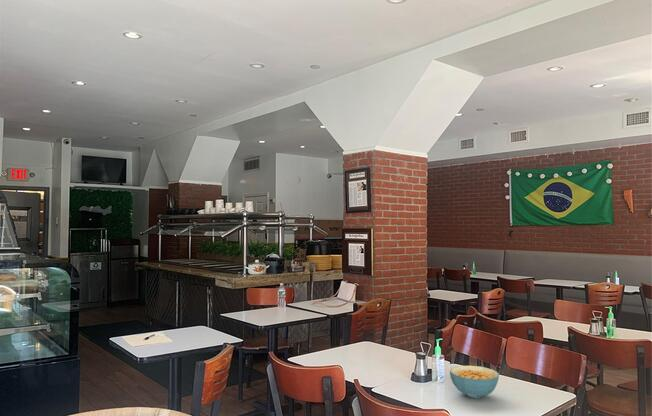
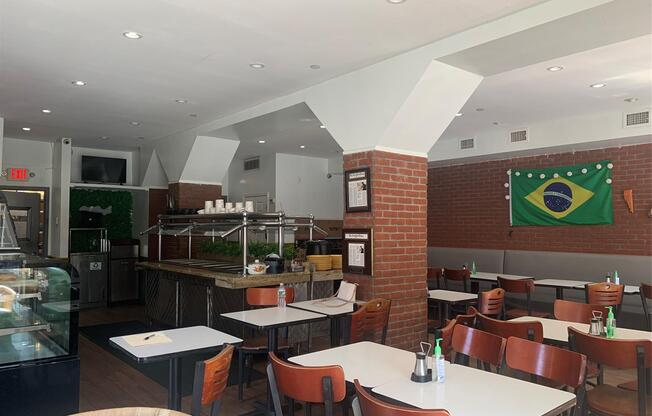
- cereal bowl (474, 384)
